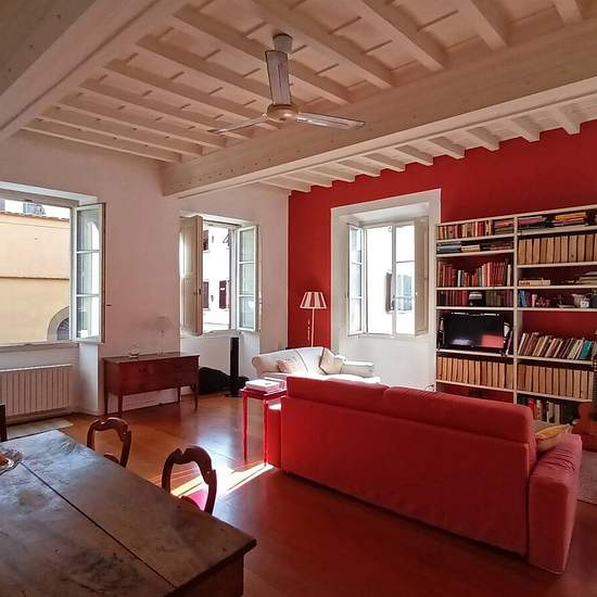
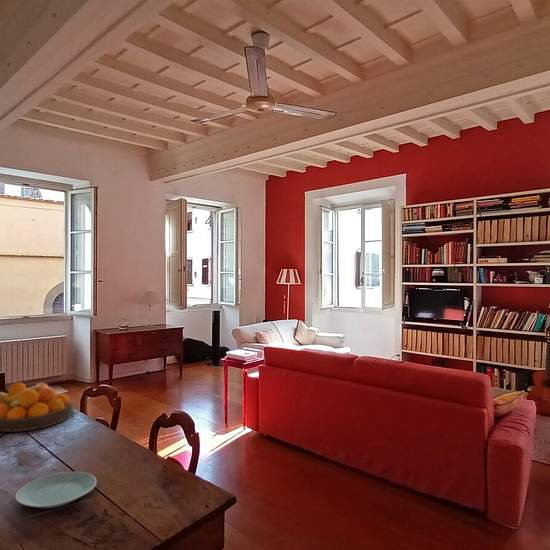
+ plate (57, 491)
+ fruit bowl (30, 401)
